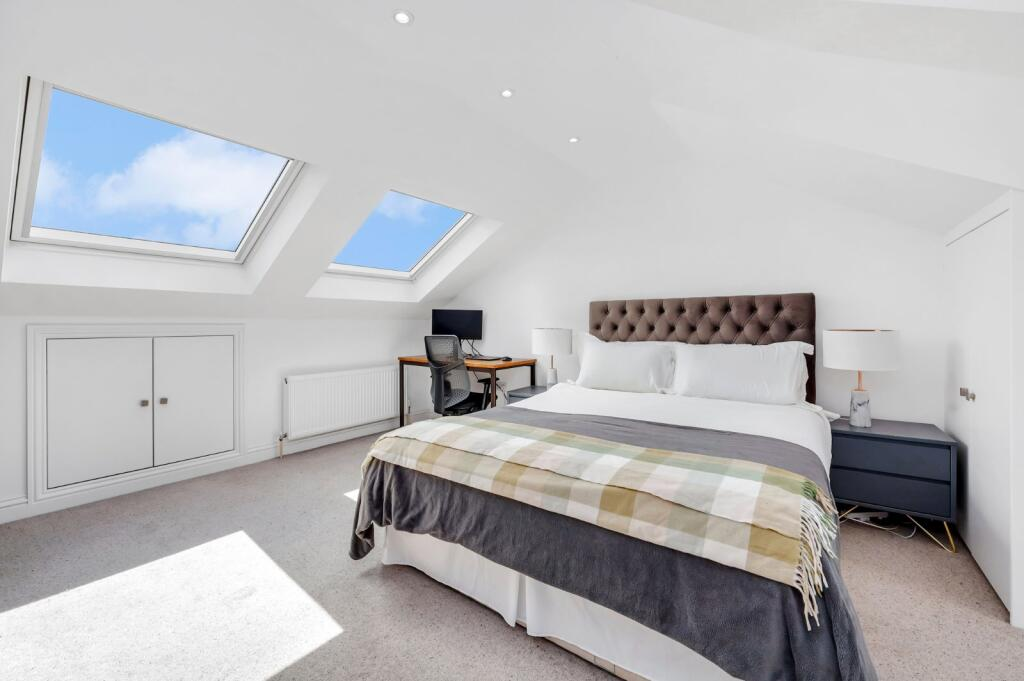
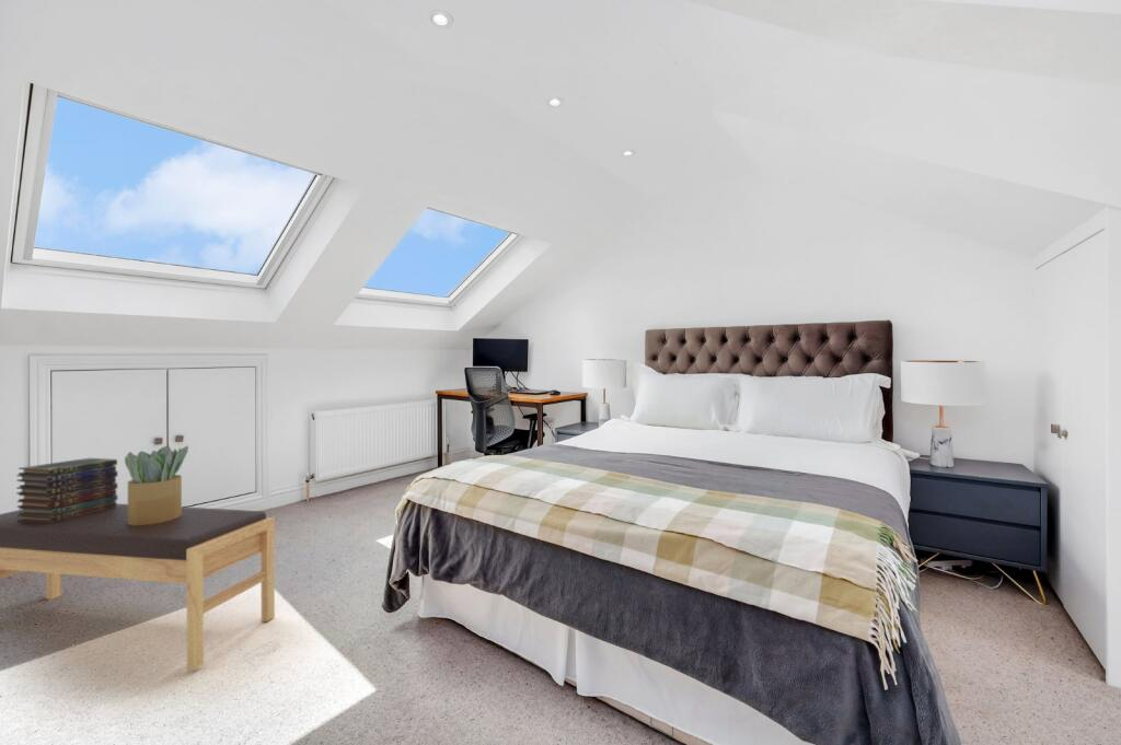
+ book stack (69, 488)
+ bench (115, 572)
+ potted plant (159, 482)
